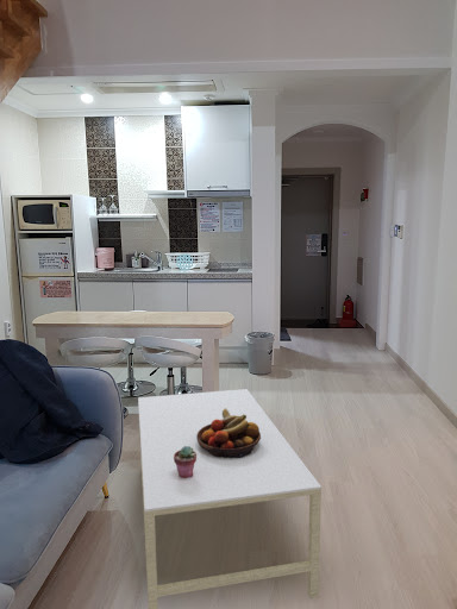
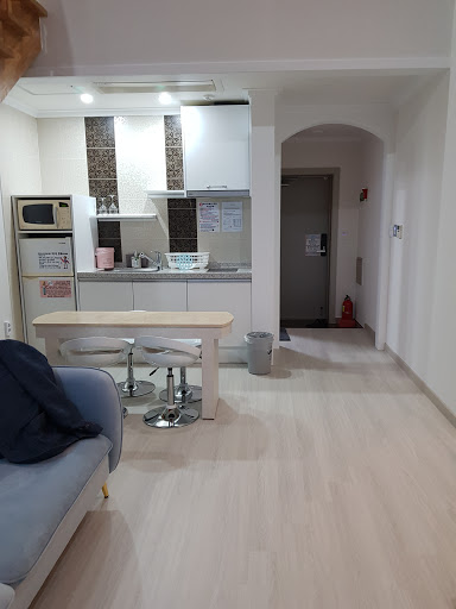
- potted succulent (184, 459)
- fruit bowl (227, 431)
- coffee table (209, 477)
